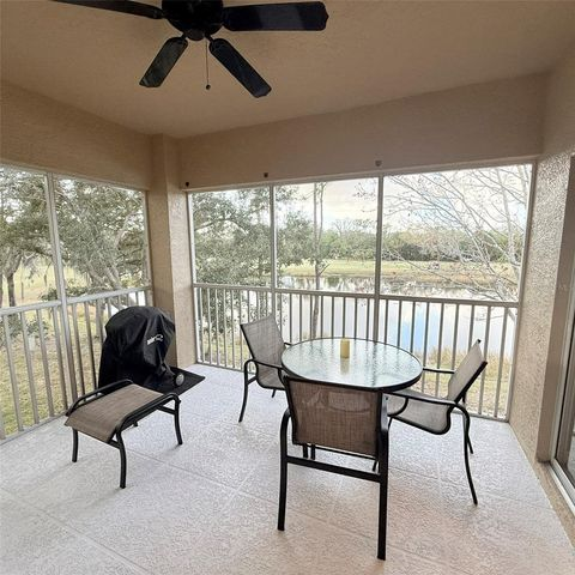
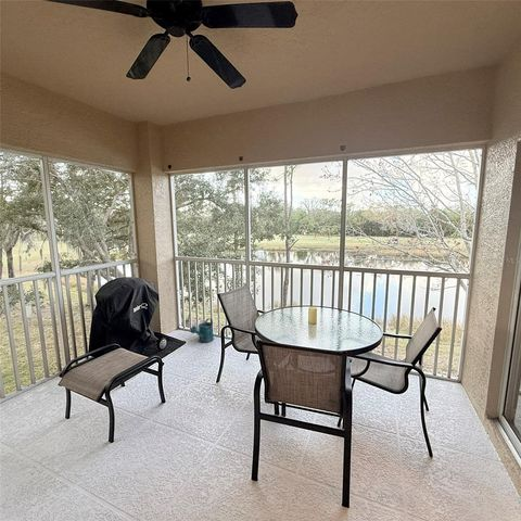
+ watering can (202, 331)
